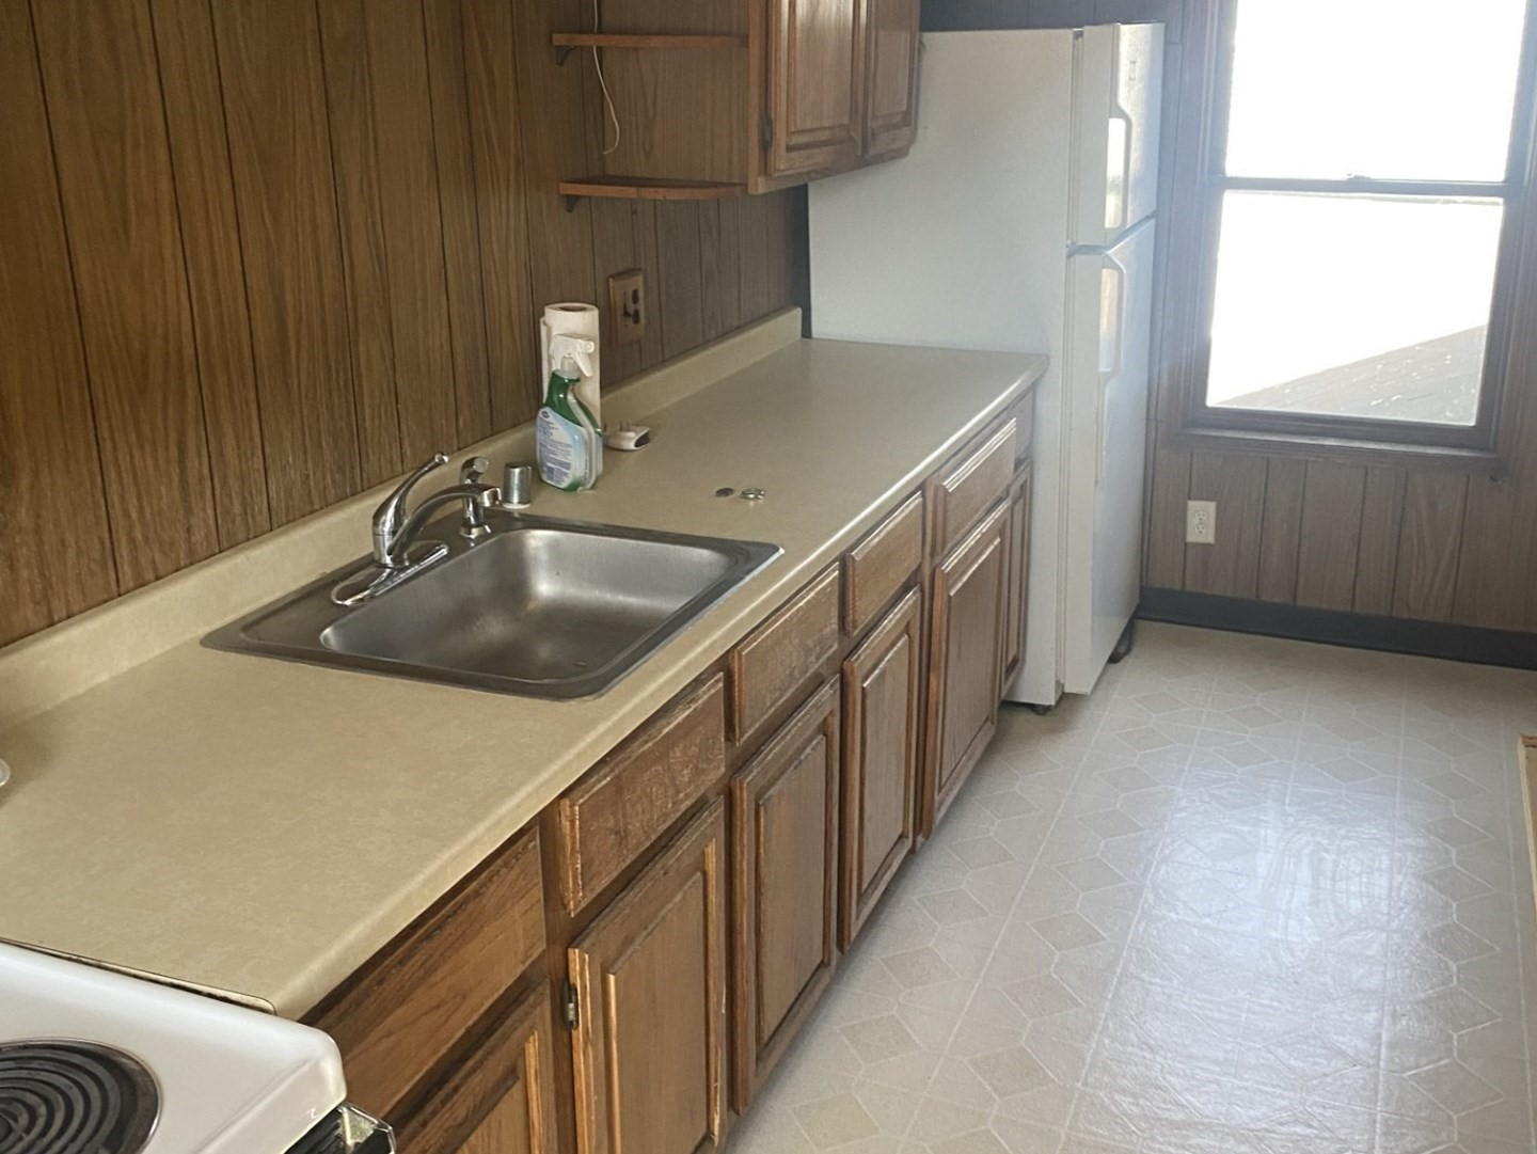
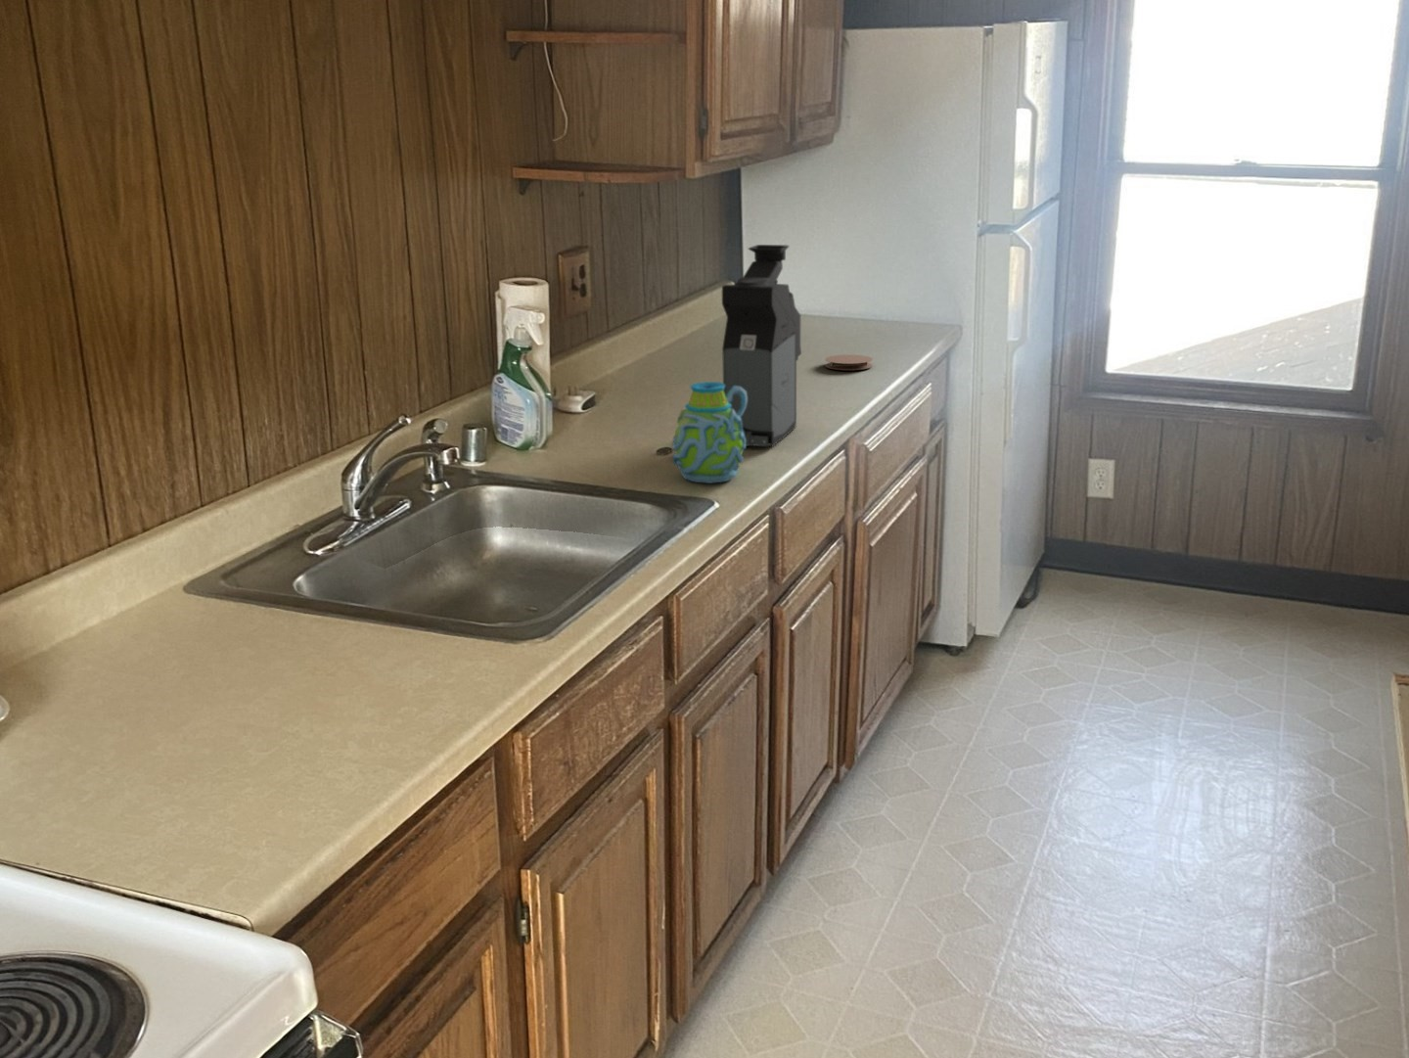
+ mug (715, 429)
+ coffee maker (761, 345)
+ coaster (848, 362)
